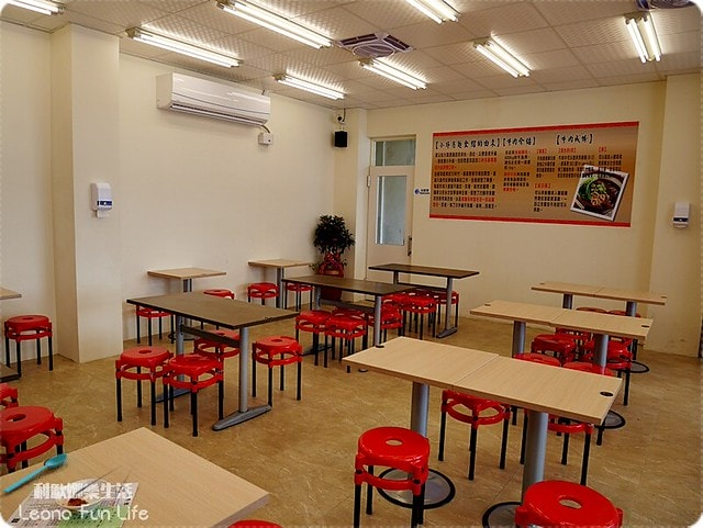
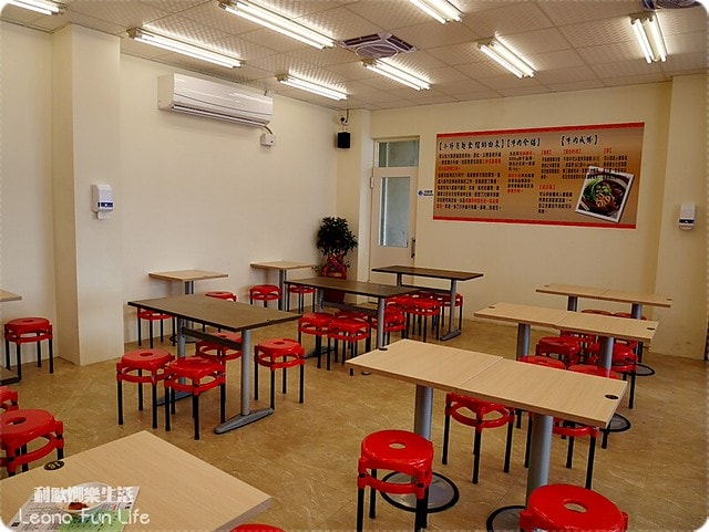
- spoon (37, 471)
- chopsticks (115, 469)
